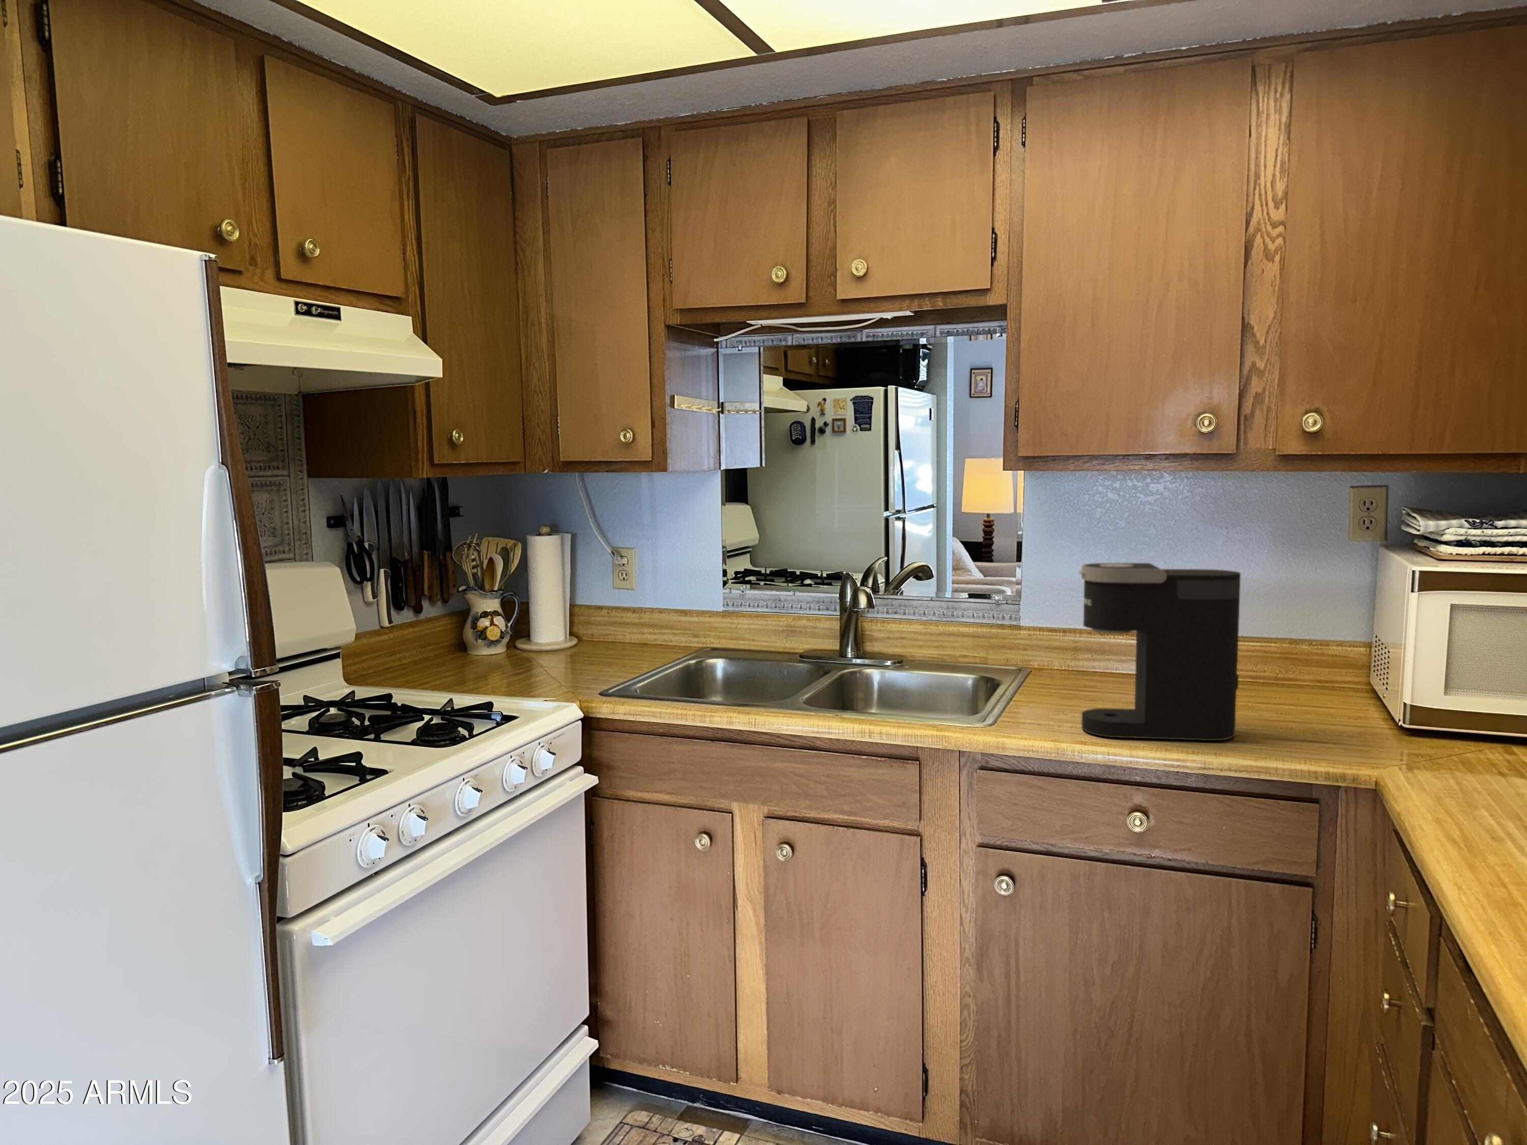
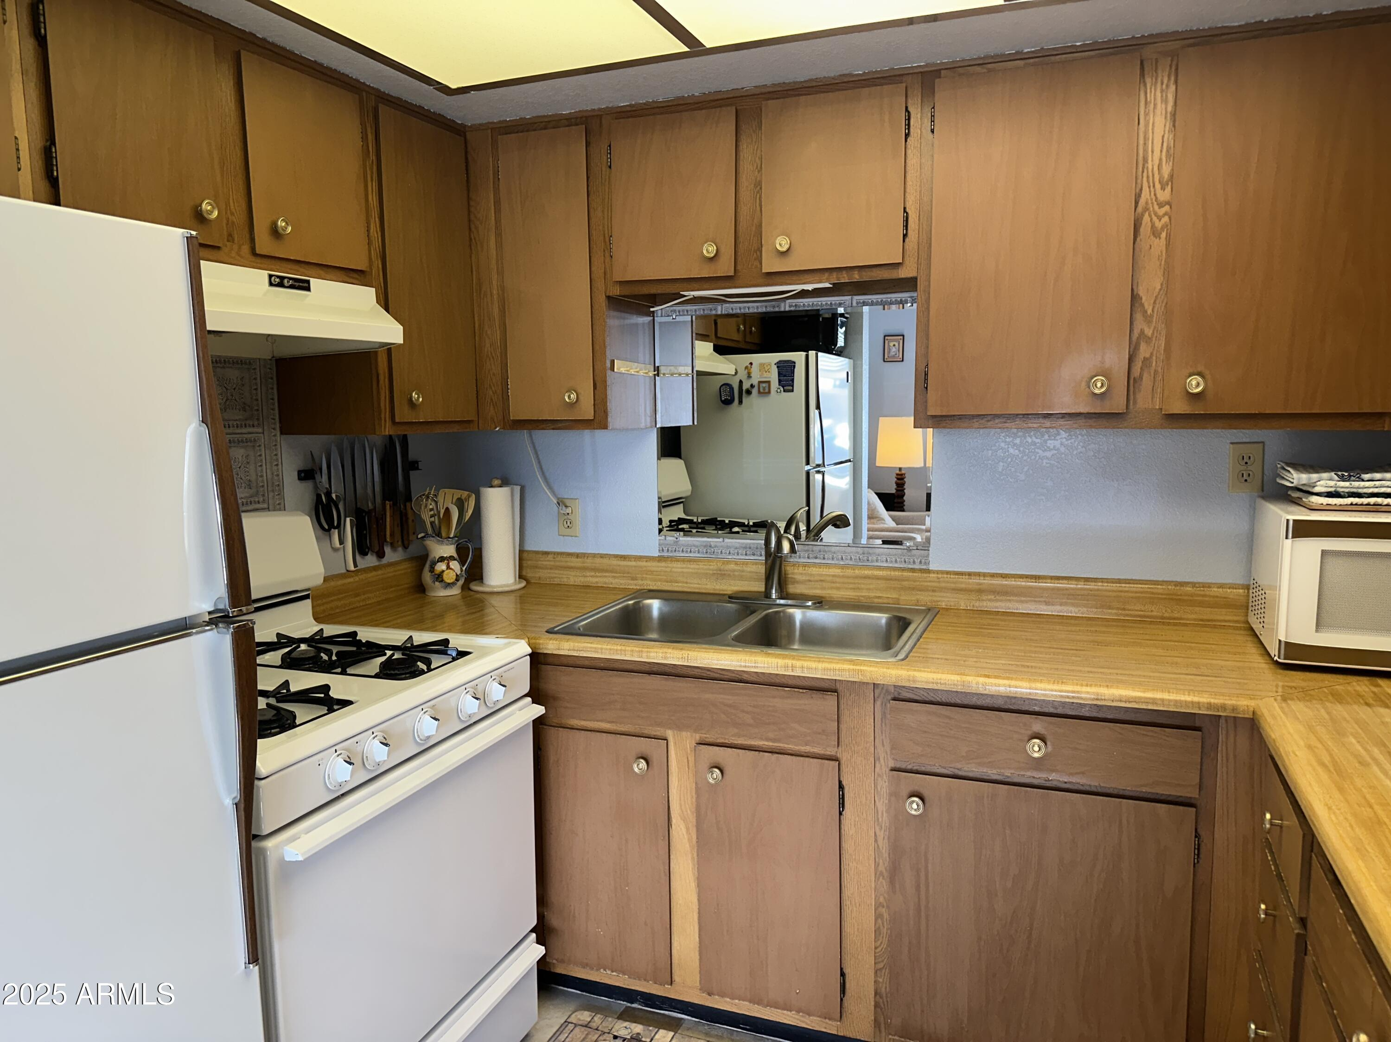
- coffee maker (1157, 648)
